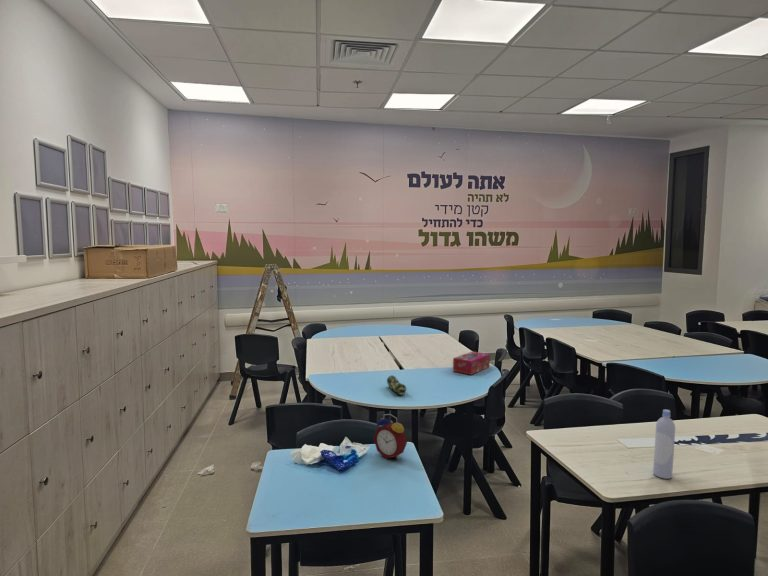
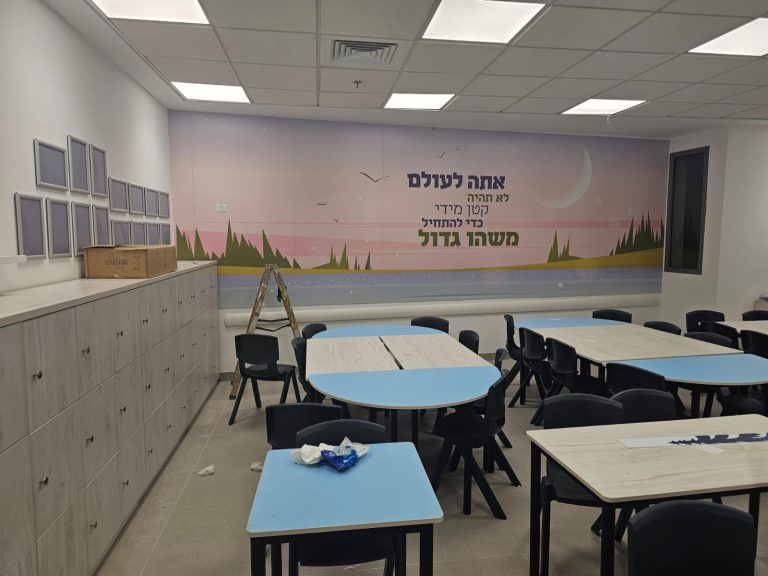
- bottle (664, 443)
- tissue box (471, 362)
- pencil case (396, 385)
- alarm clock (391, 434)
